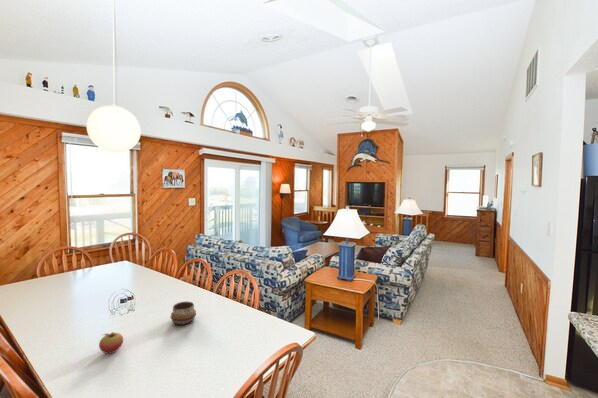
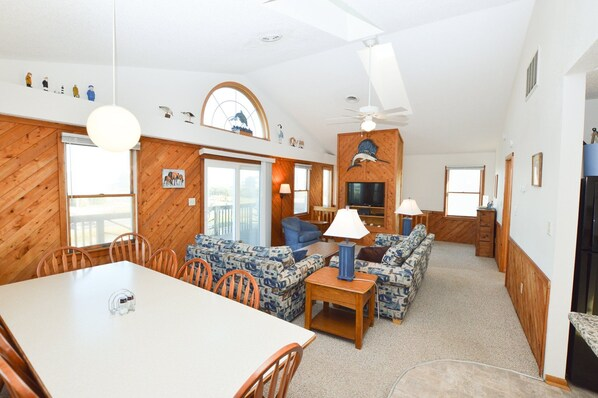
- decorative bowl (183, 313)
- fruit (111, 340)
